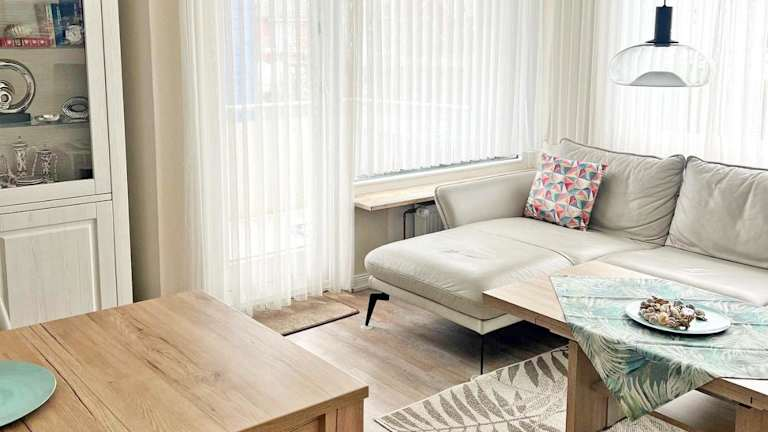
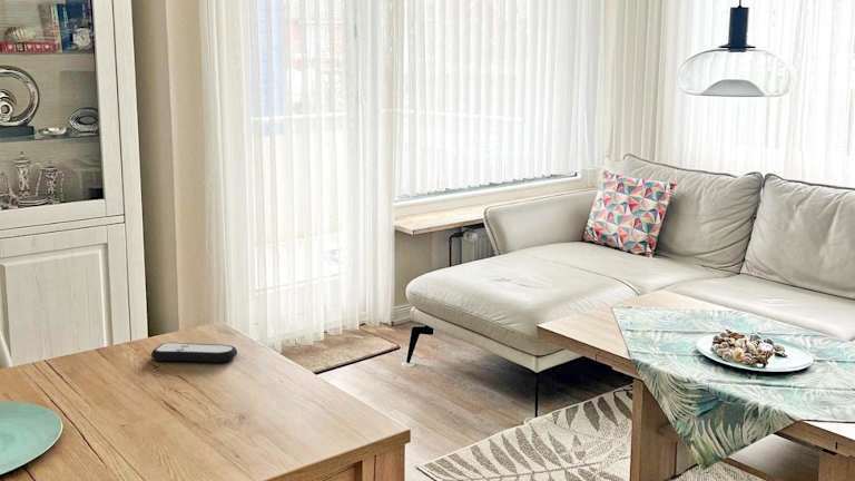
+ remote control (195, 352)
